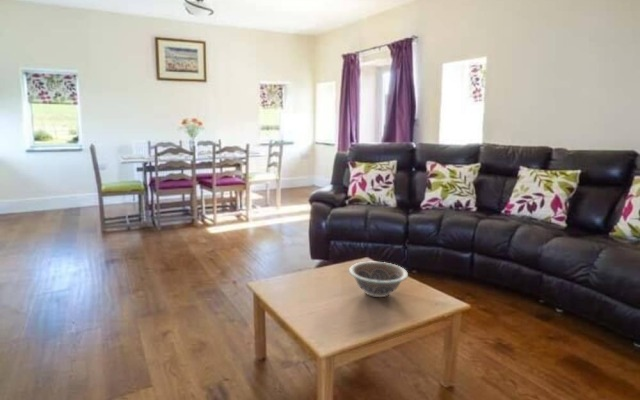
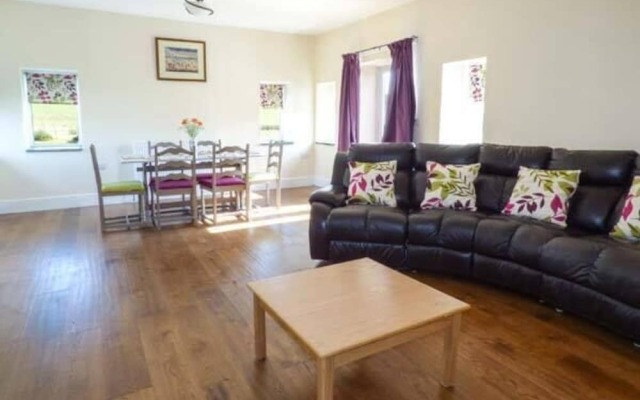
- decorative bowl (377, 281)
